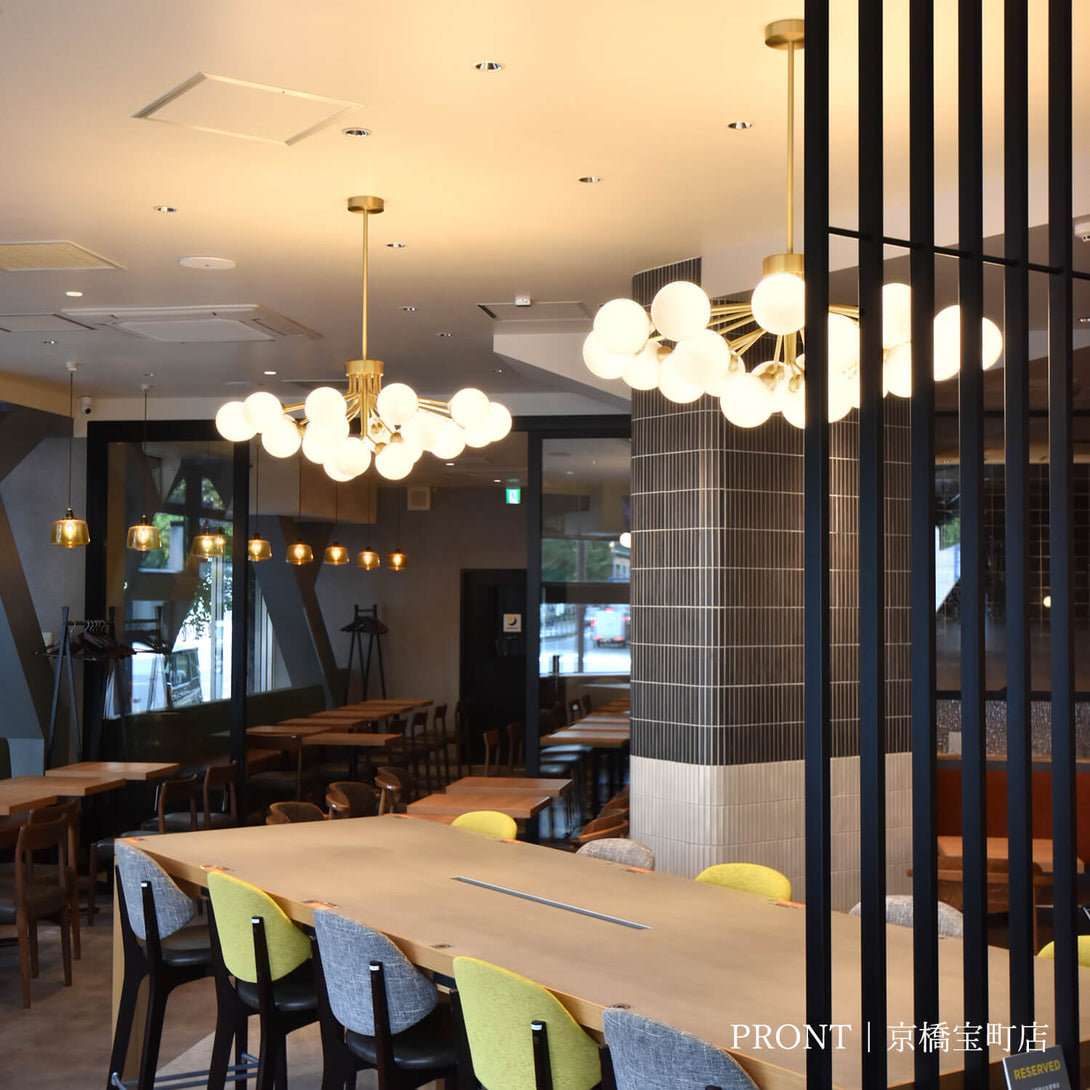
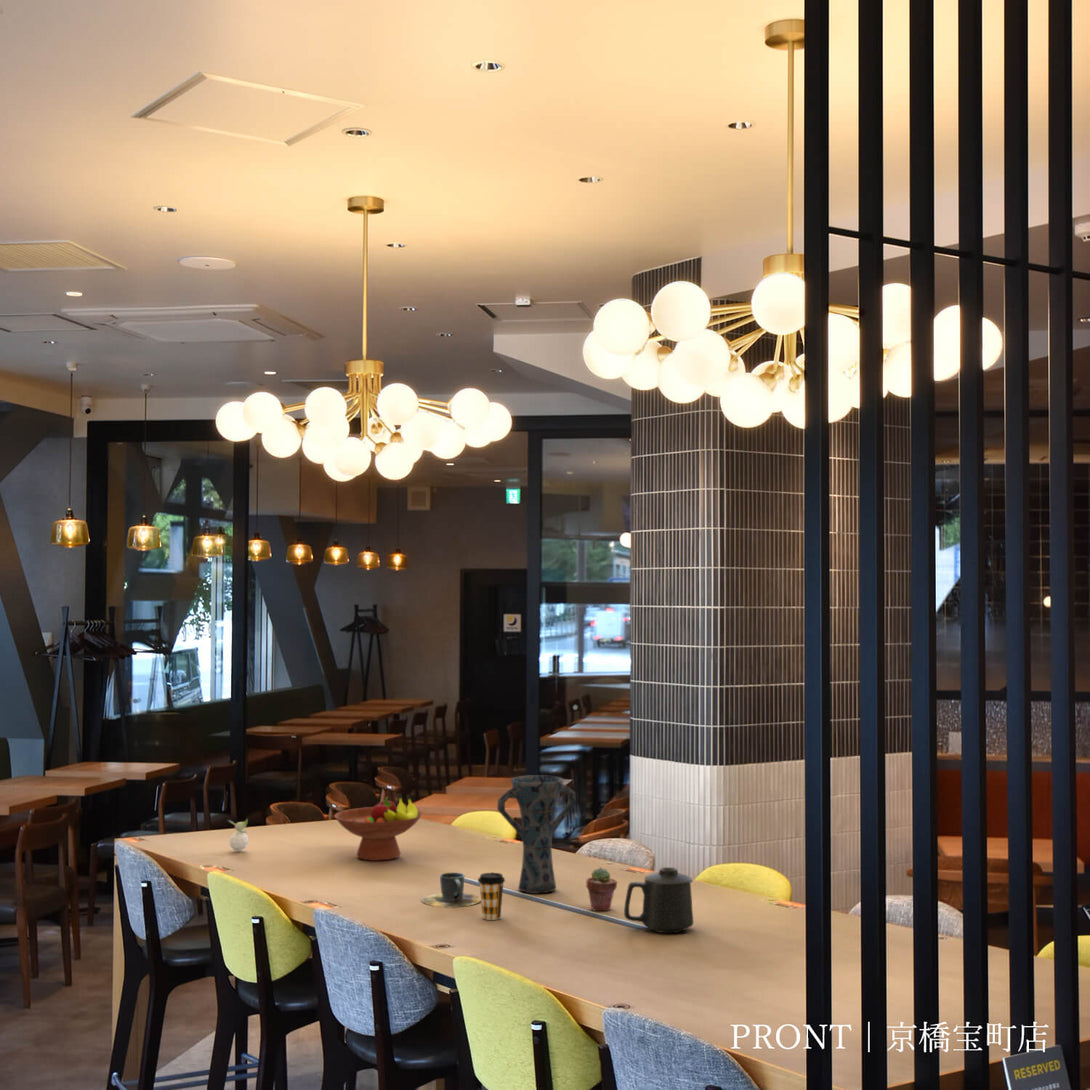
+ fruit bowl (378, 827)
+ vase (537, 834)
+ mug (662, 899)
+ coffee cup (491, 896)
+ potted succulent (601, 888)
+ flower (237, 834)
+ cup (451, 887)
